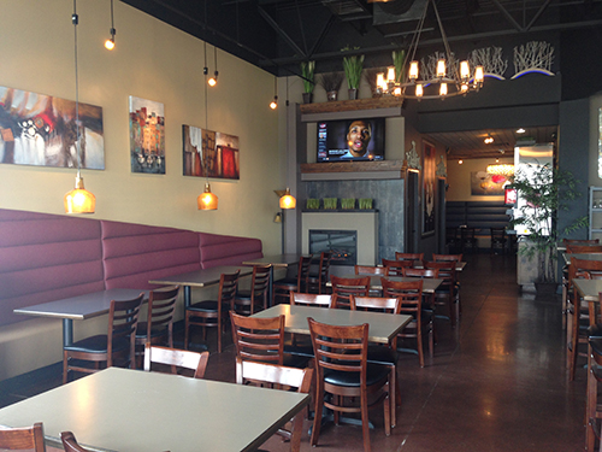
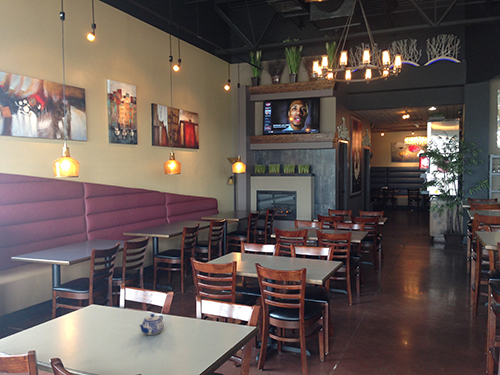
+ teapot (151, 323)
